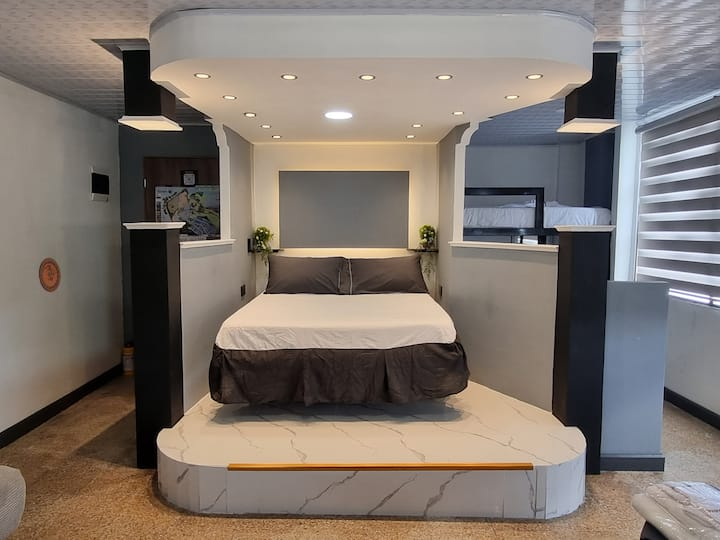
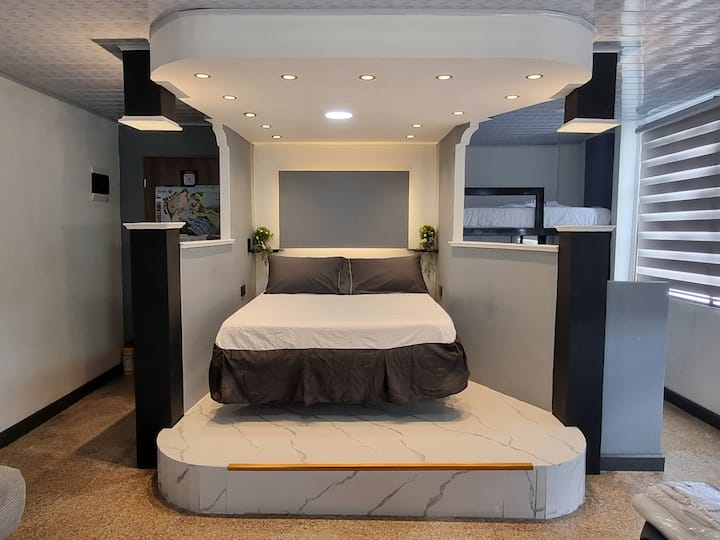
- decorative plate (49, 274)
